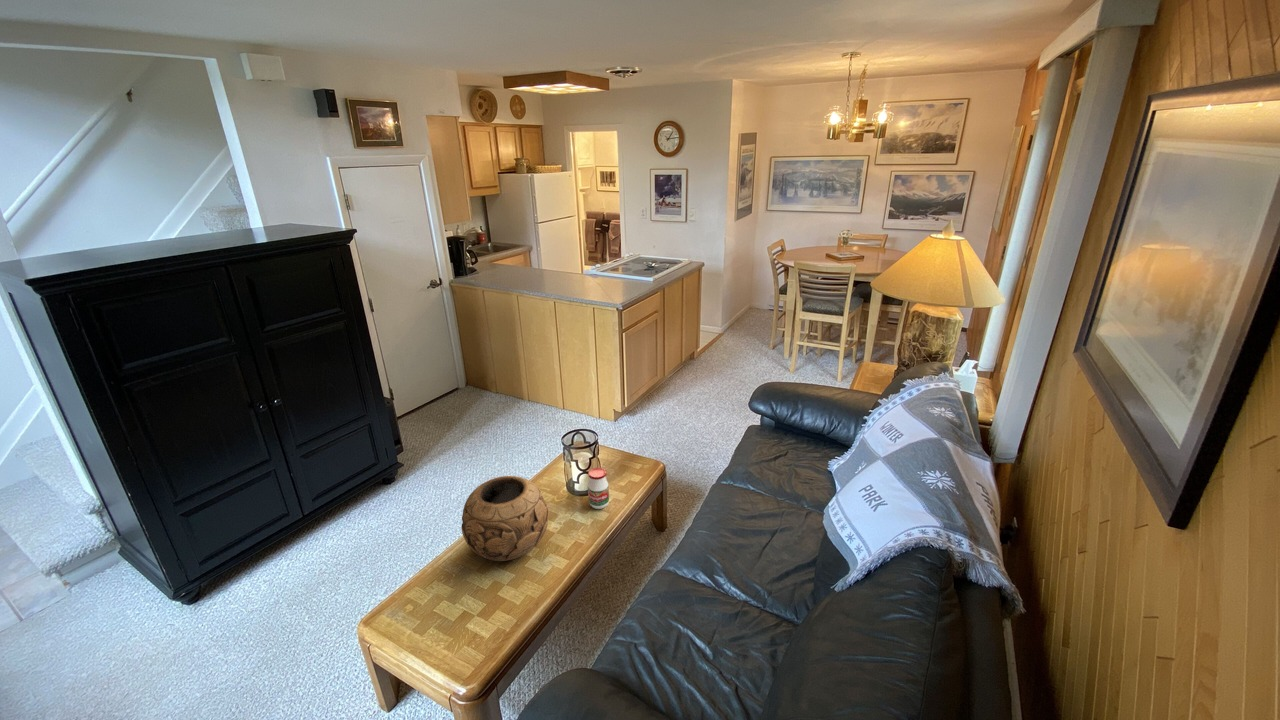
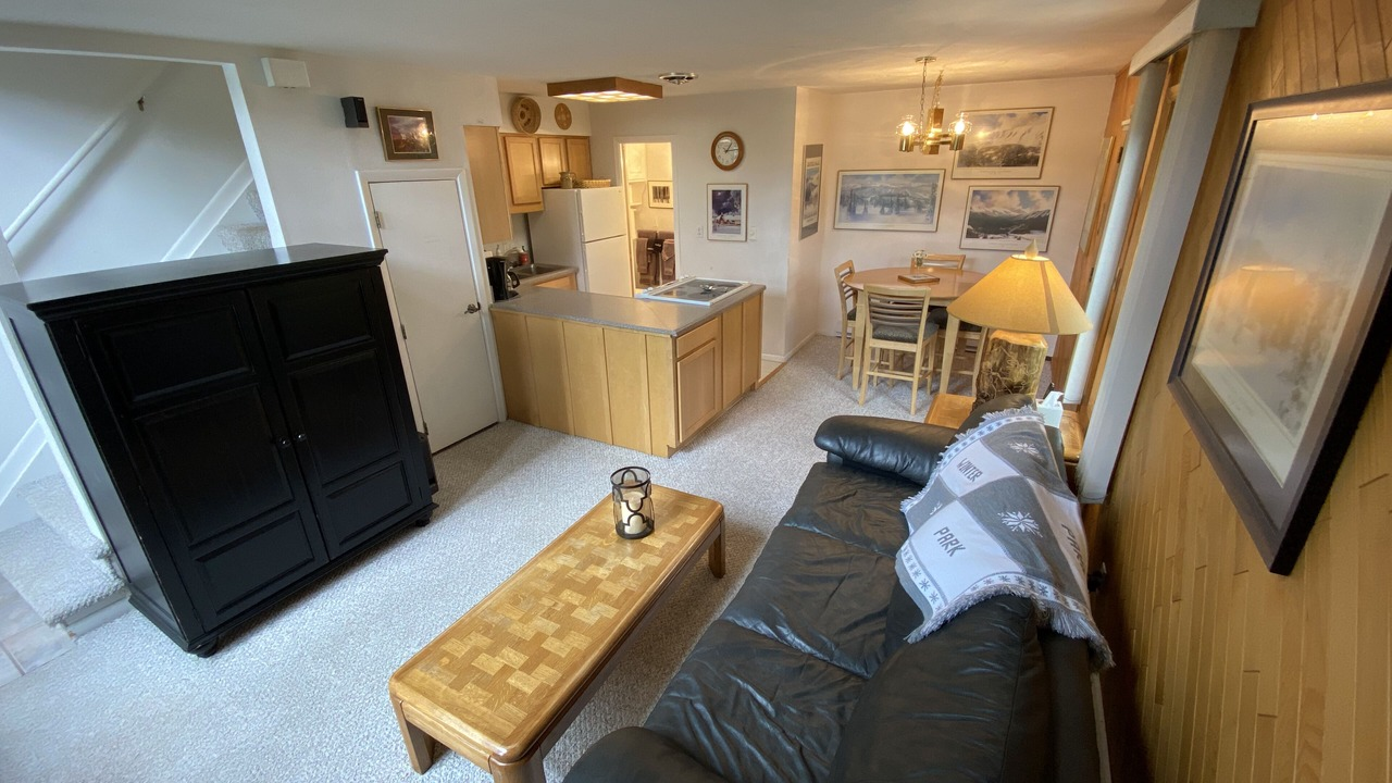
- jar (598, 488)
- decorative bowl (505, 517)
